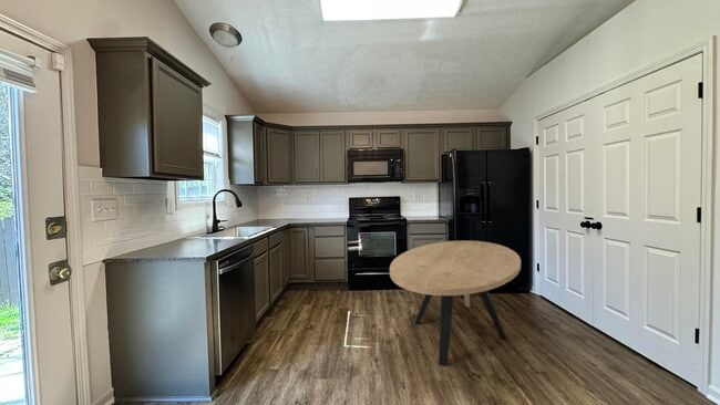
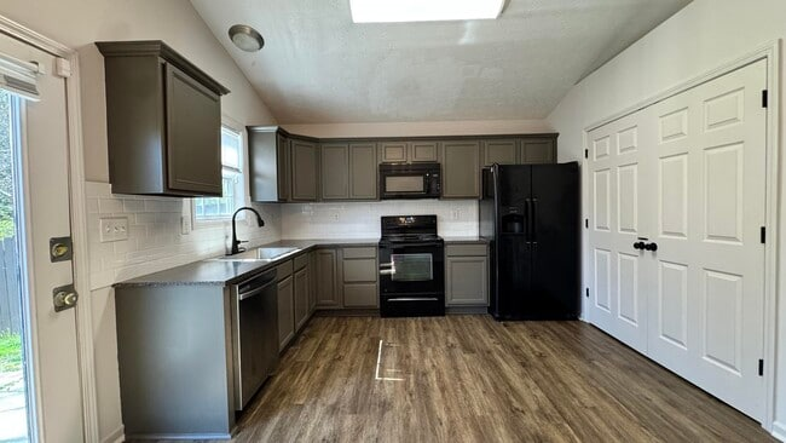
- dining table (457, 293)
